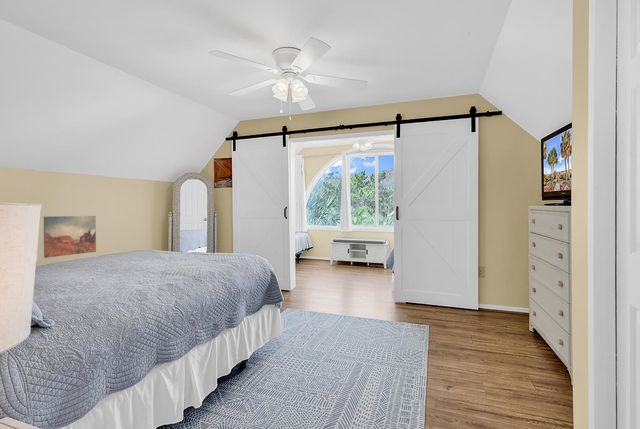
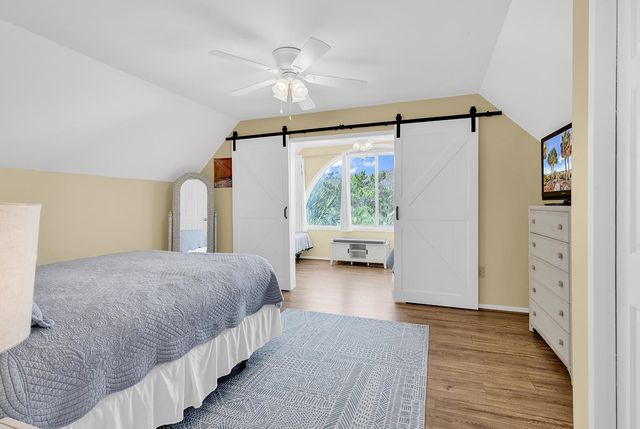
- wall art (71, 235)
